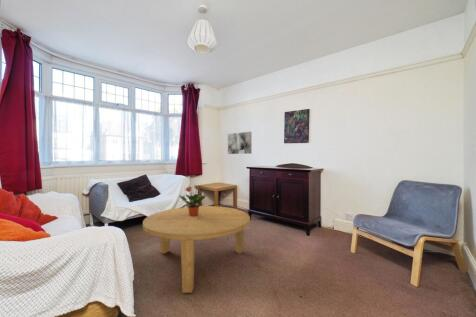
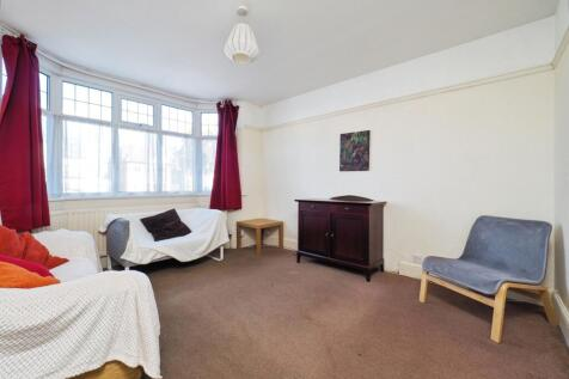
- potted plant (193, 200)
- wall art (239, 143)
- coffee table (198, 239)
